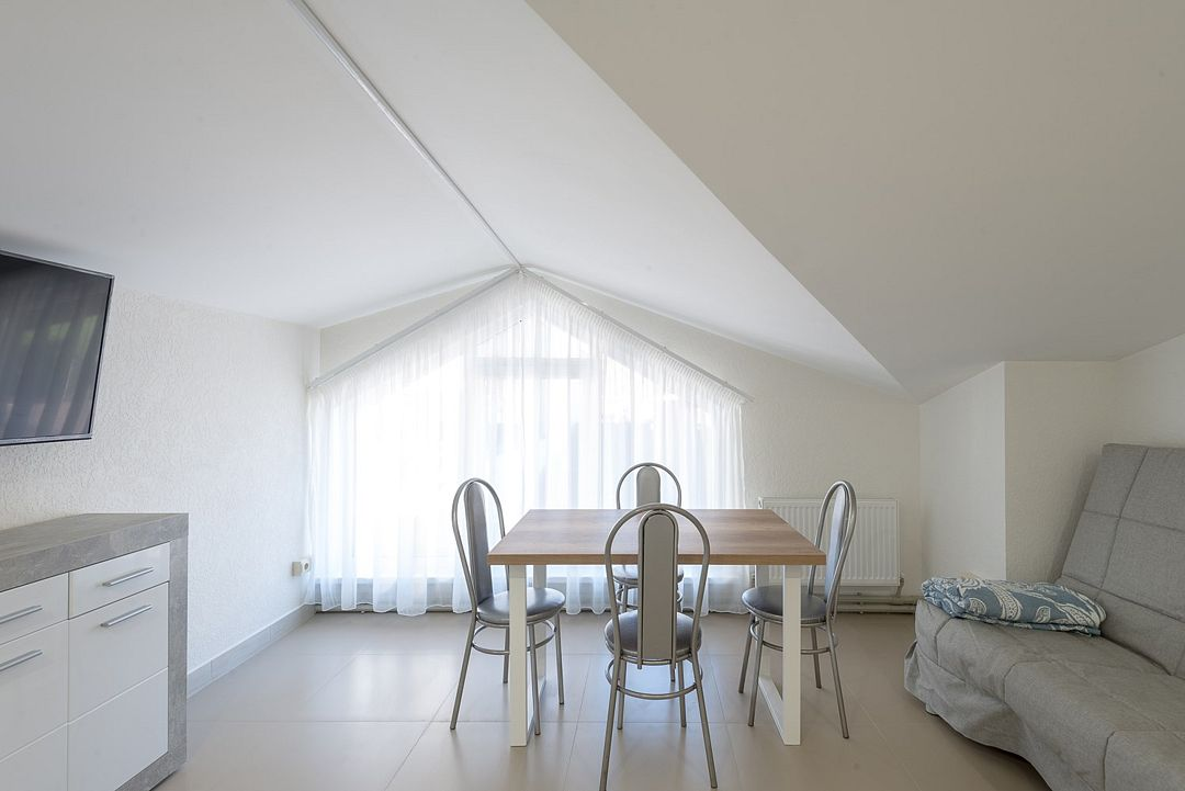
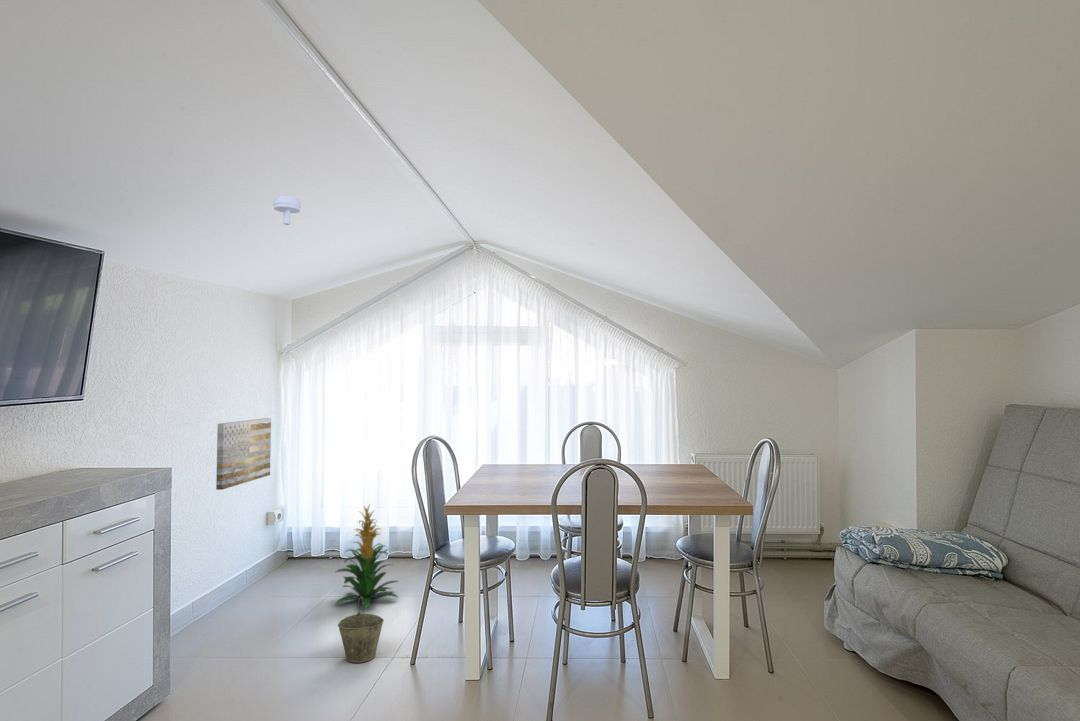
+ wall art (245, 451)
+ indoor plant (367, 552)
+ bucket (360, 626)
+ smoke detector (286, 211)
